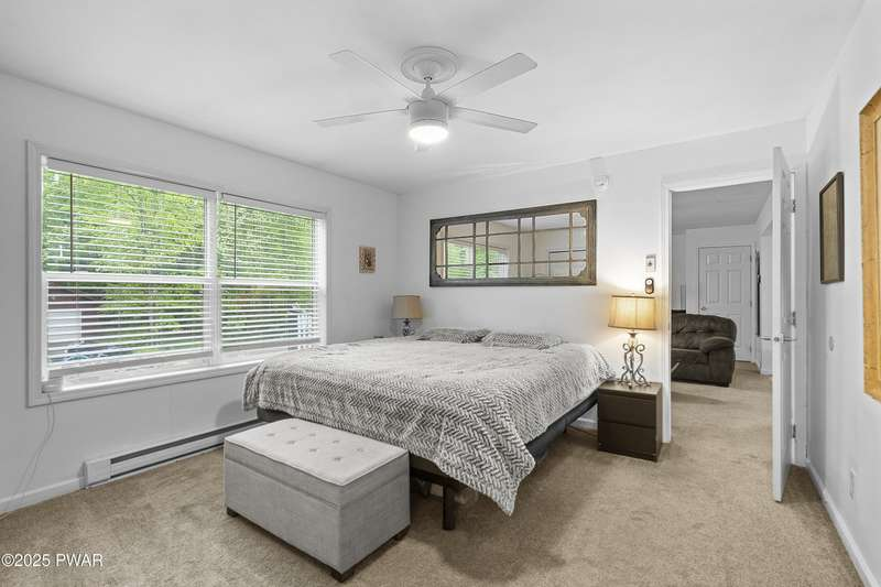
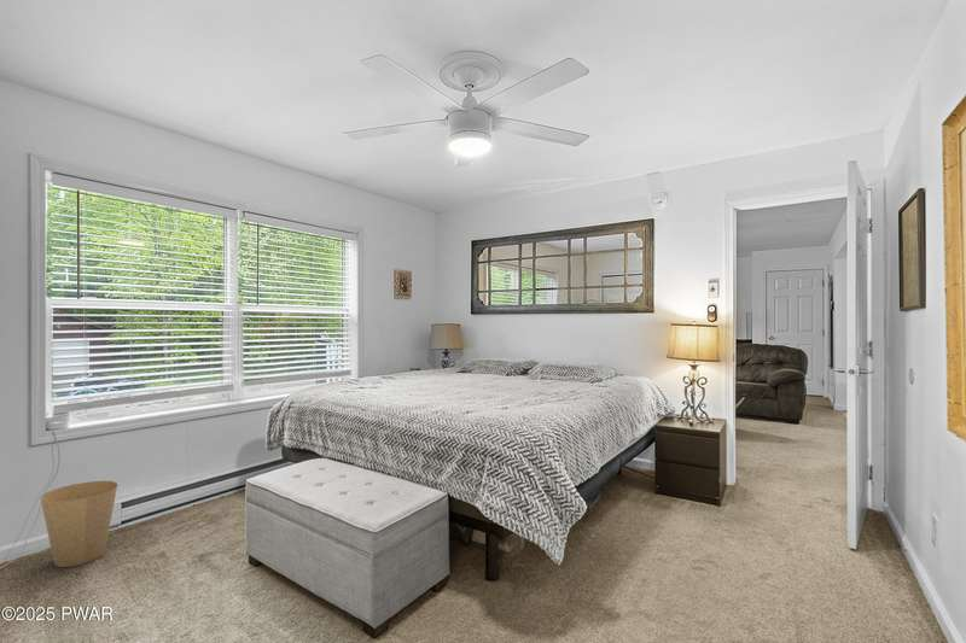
+ trash can (80, 524)
